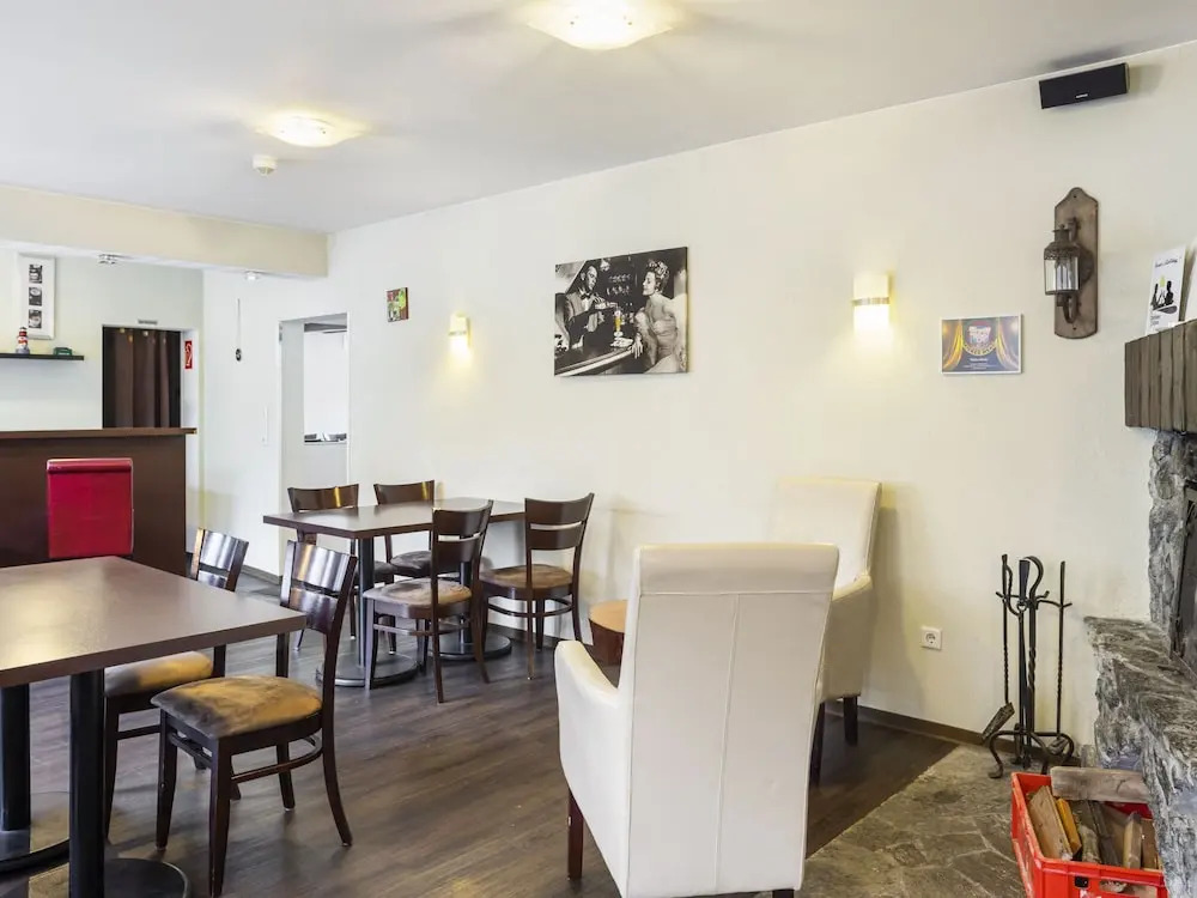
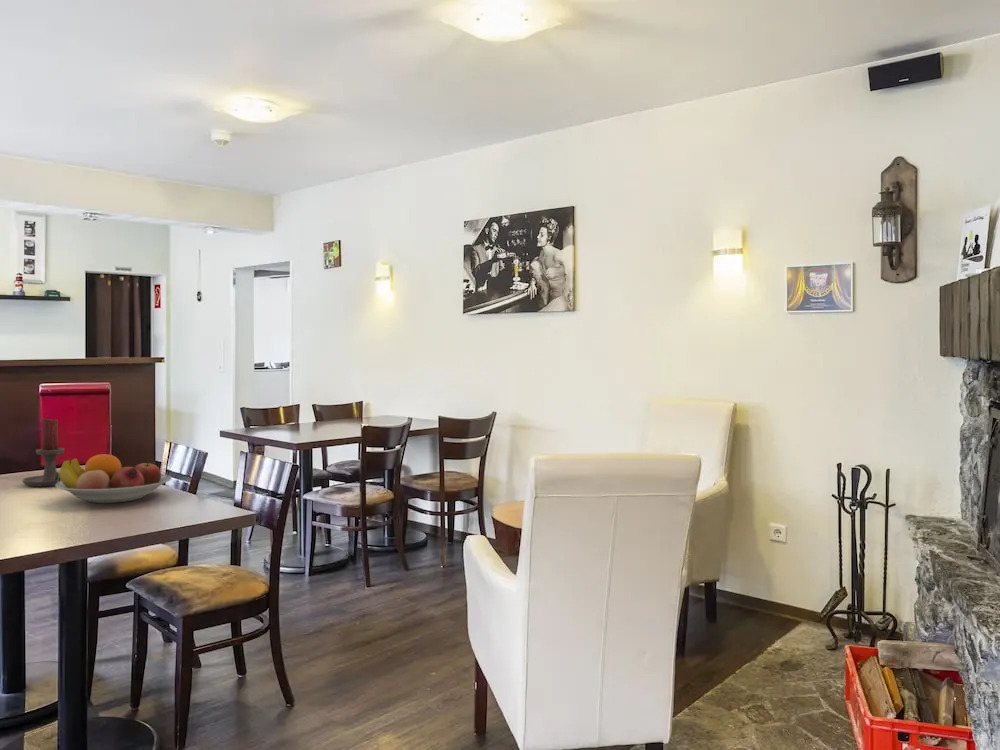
+ candle holder (52, 451)
+ fruit bowl (115, 476)
